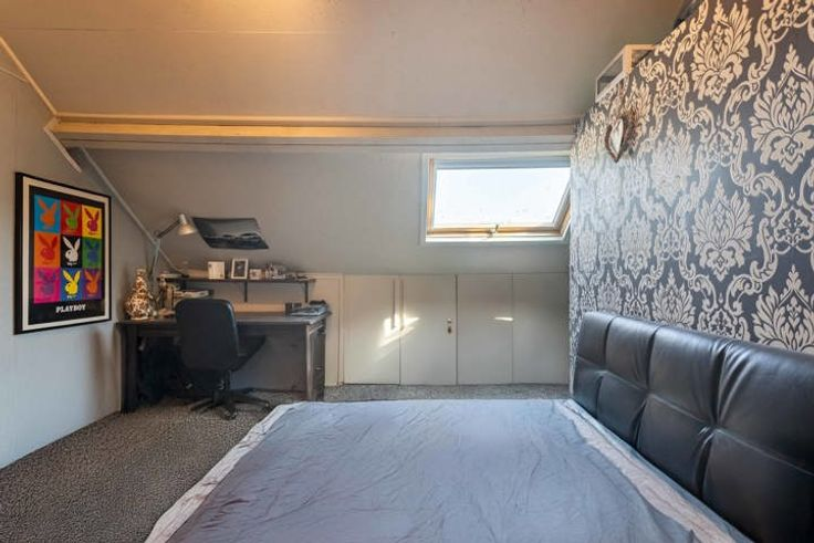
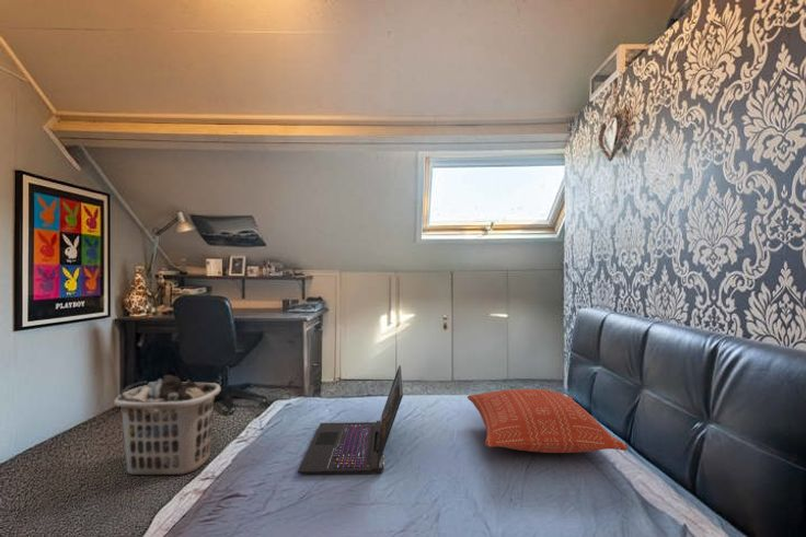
+ pillow (534, 418)
+ clothes hamper (170, 420)
+ laptop (356, 422)
